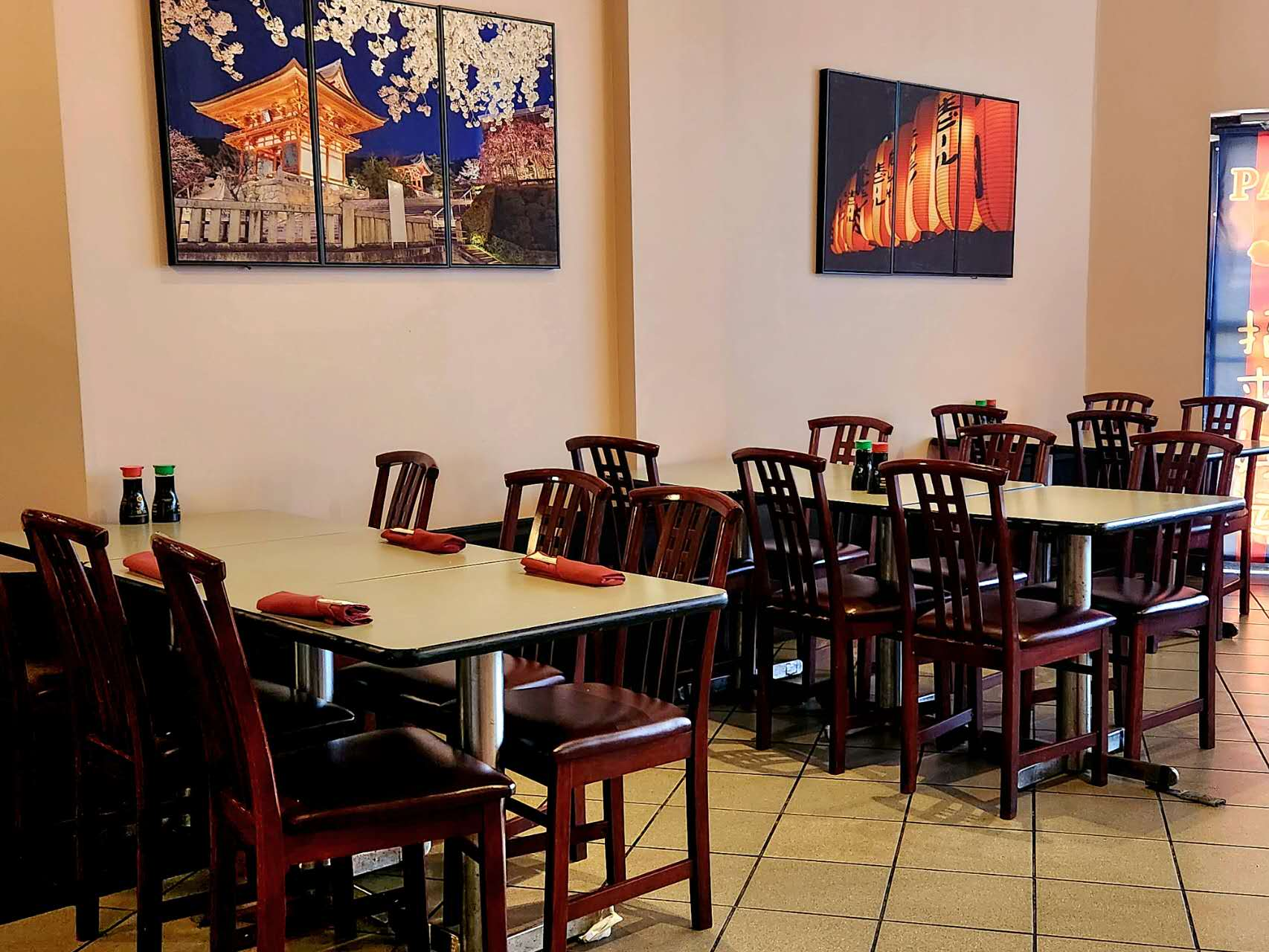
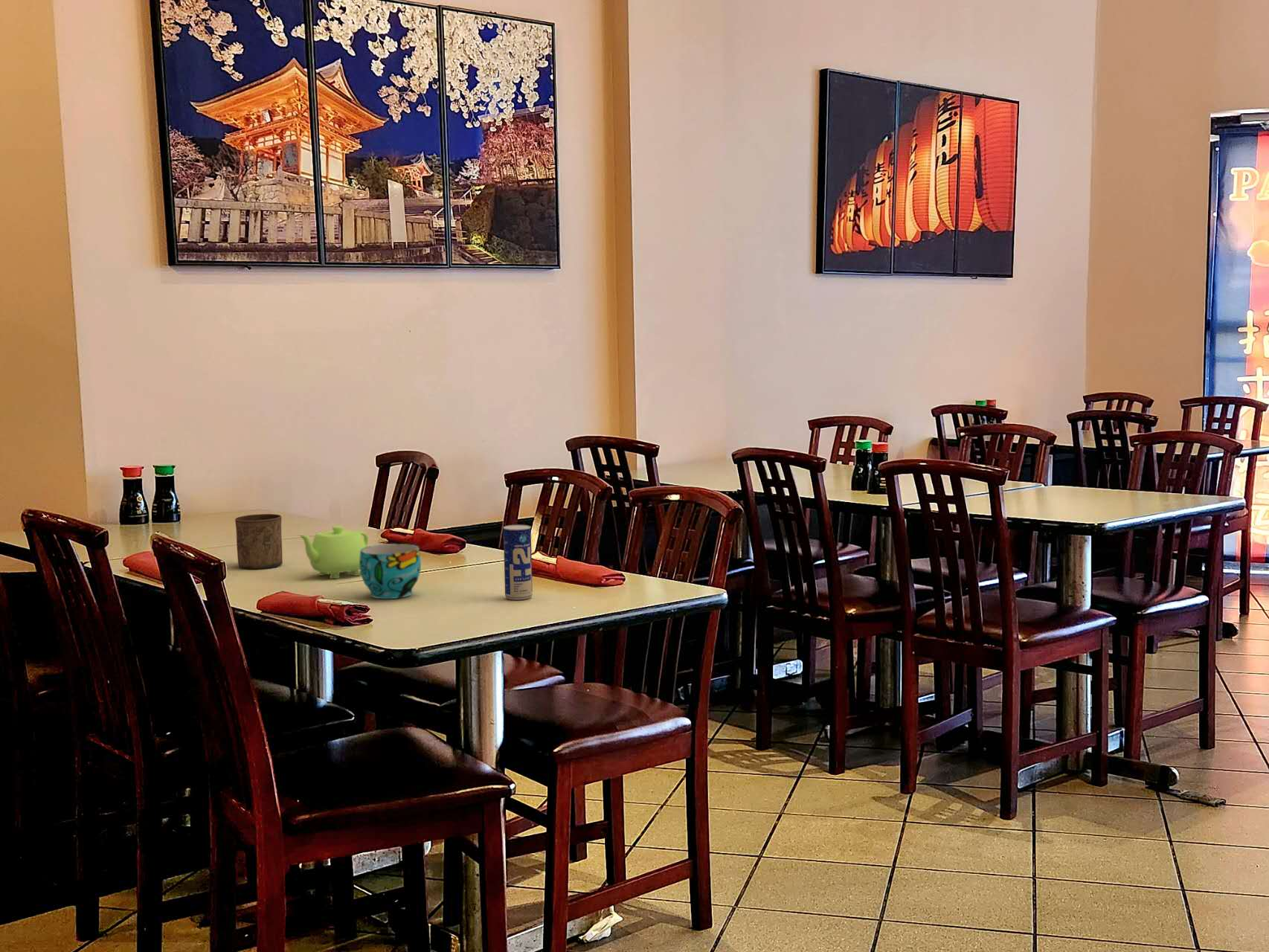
+ teapot (334, 550)
+ beverage can (518, 562)
+ cup (259, 541)
+ cup (388, 571)
